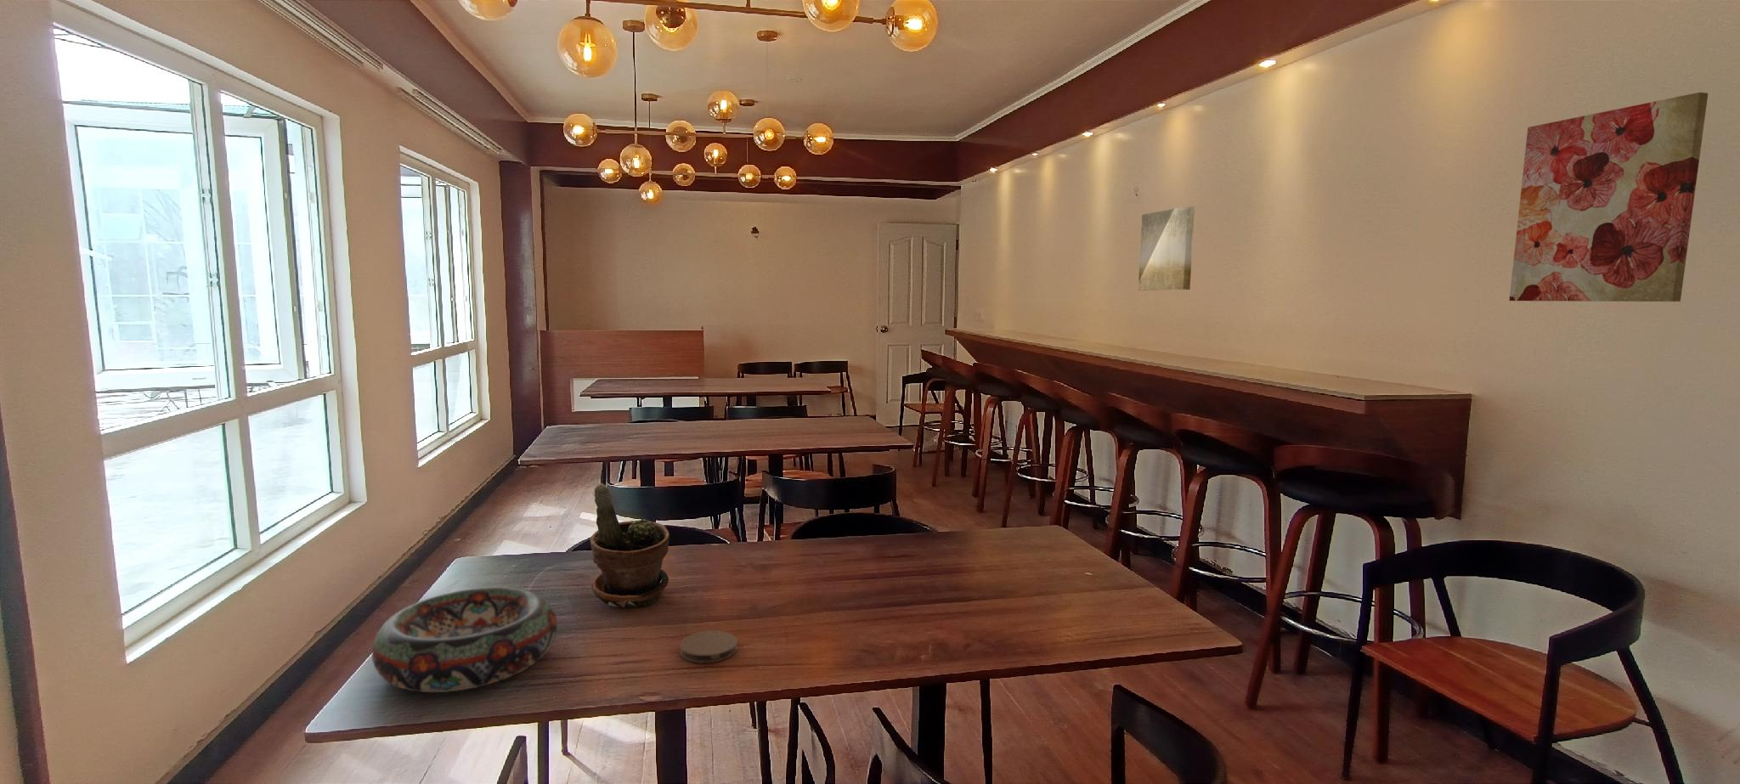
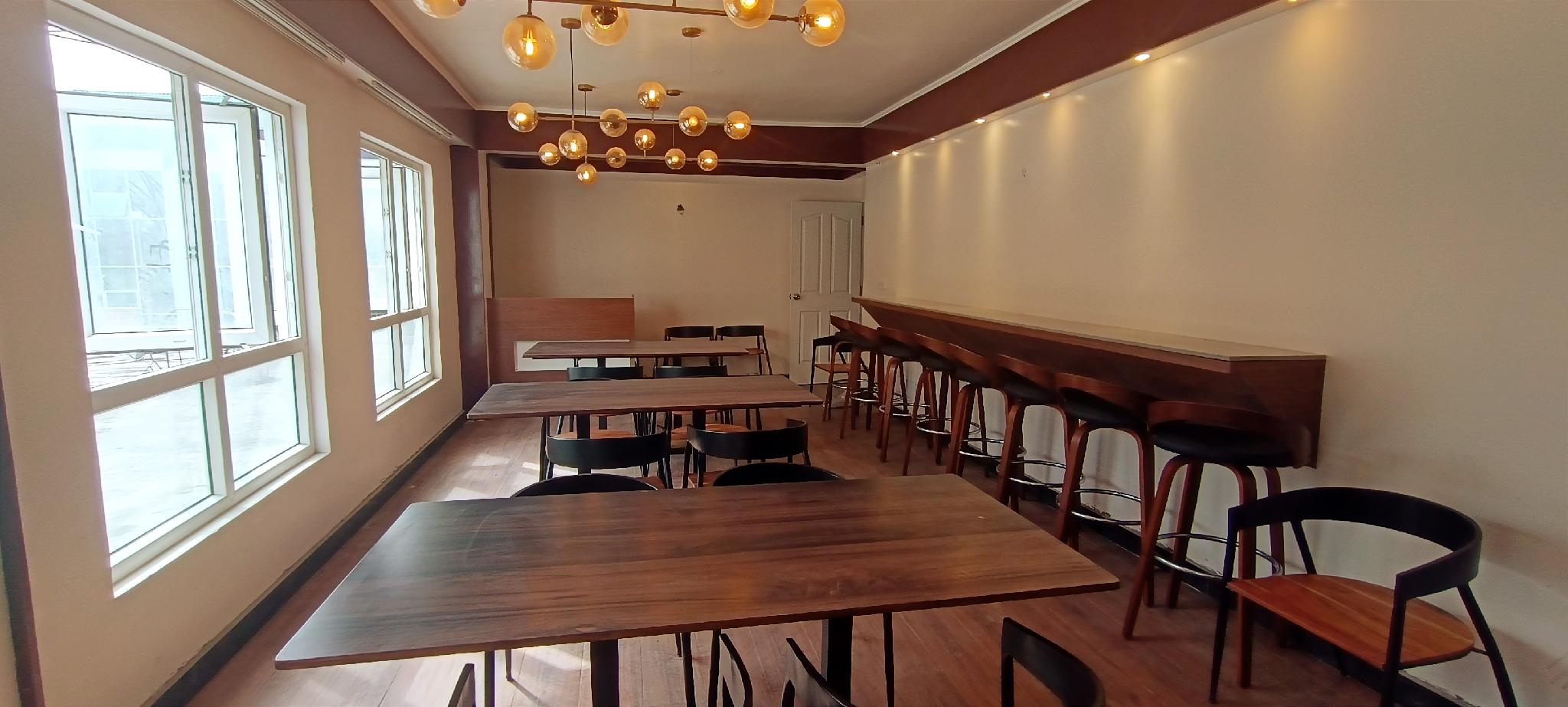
- decorative bowl (468, 637)
- wall art (1598, 207)
- wall art (1165, 251)
- potted plant (629, 539)
- coaster (709, 645)
